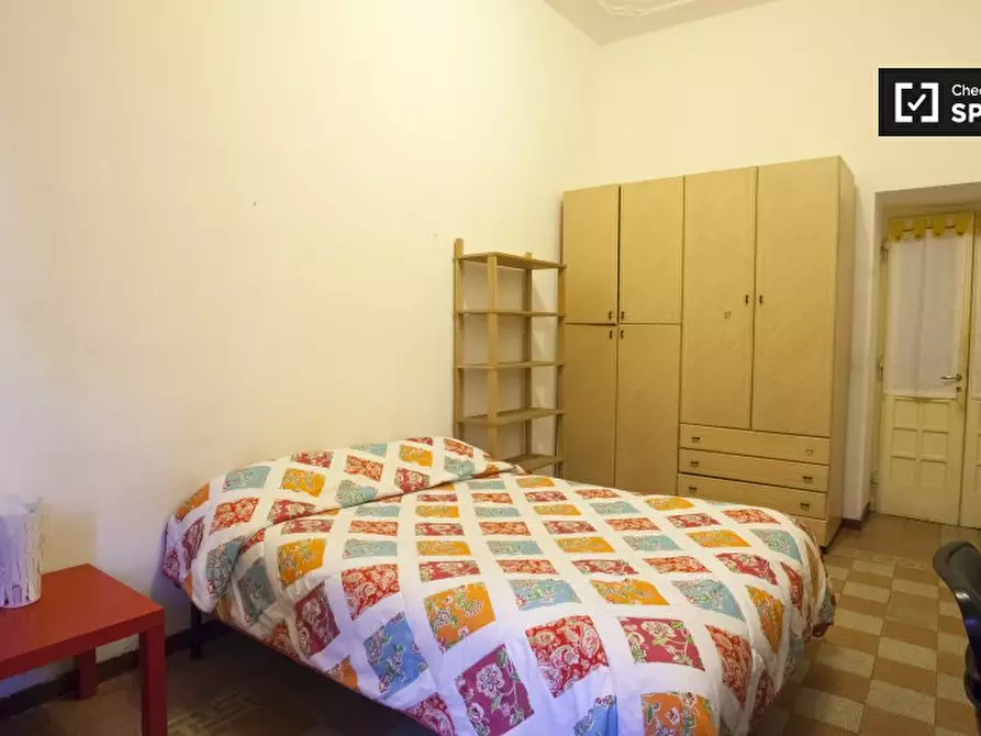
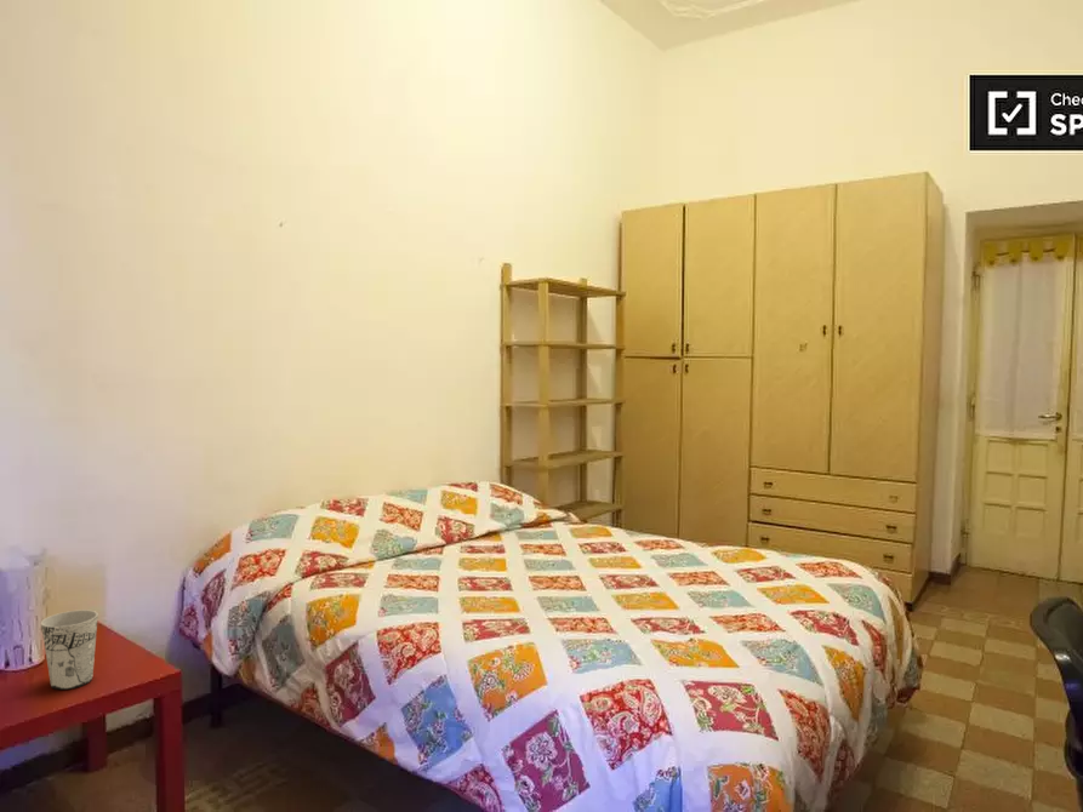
+ cup (70, 650)
